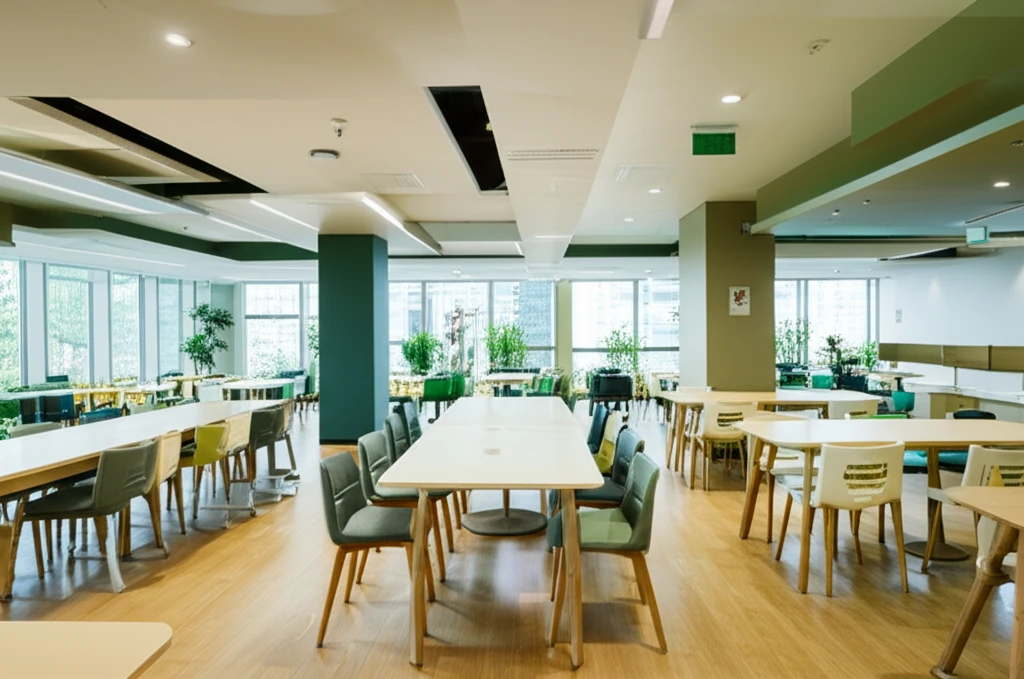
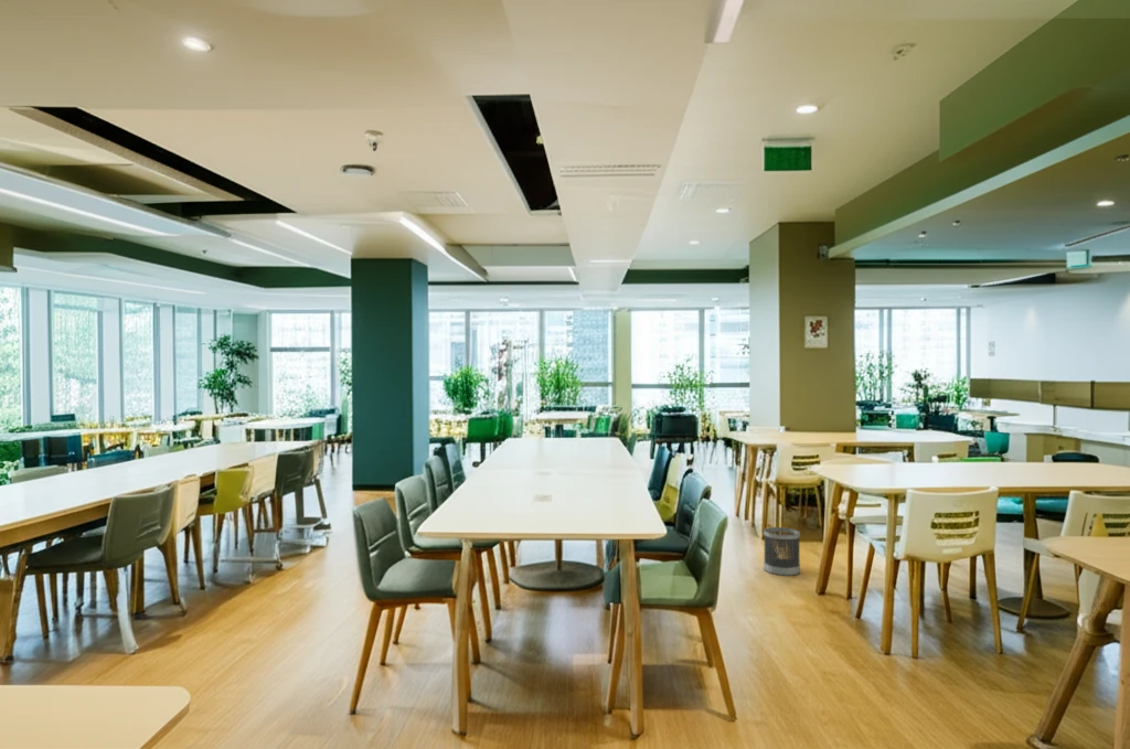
+ wastebasket (781, 550)
